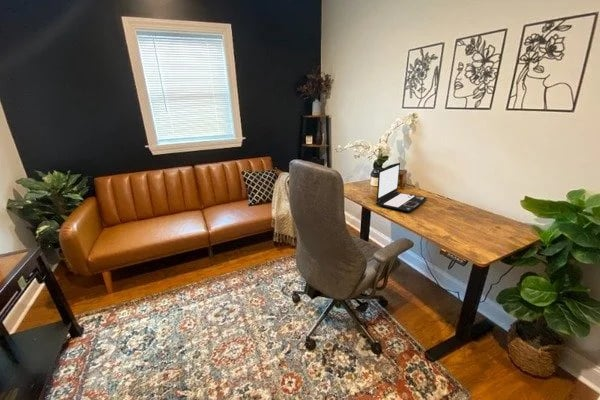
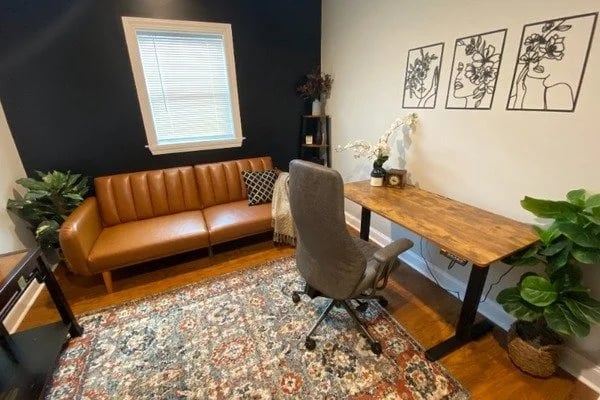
- laptop (397, 185)
